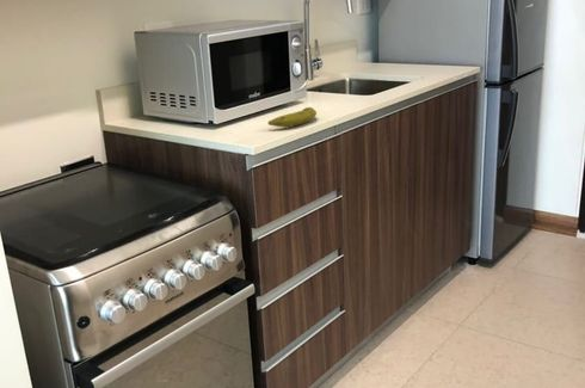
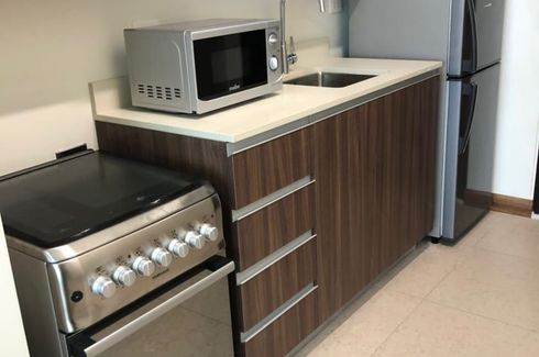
- fruit (292, 116)
